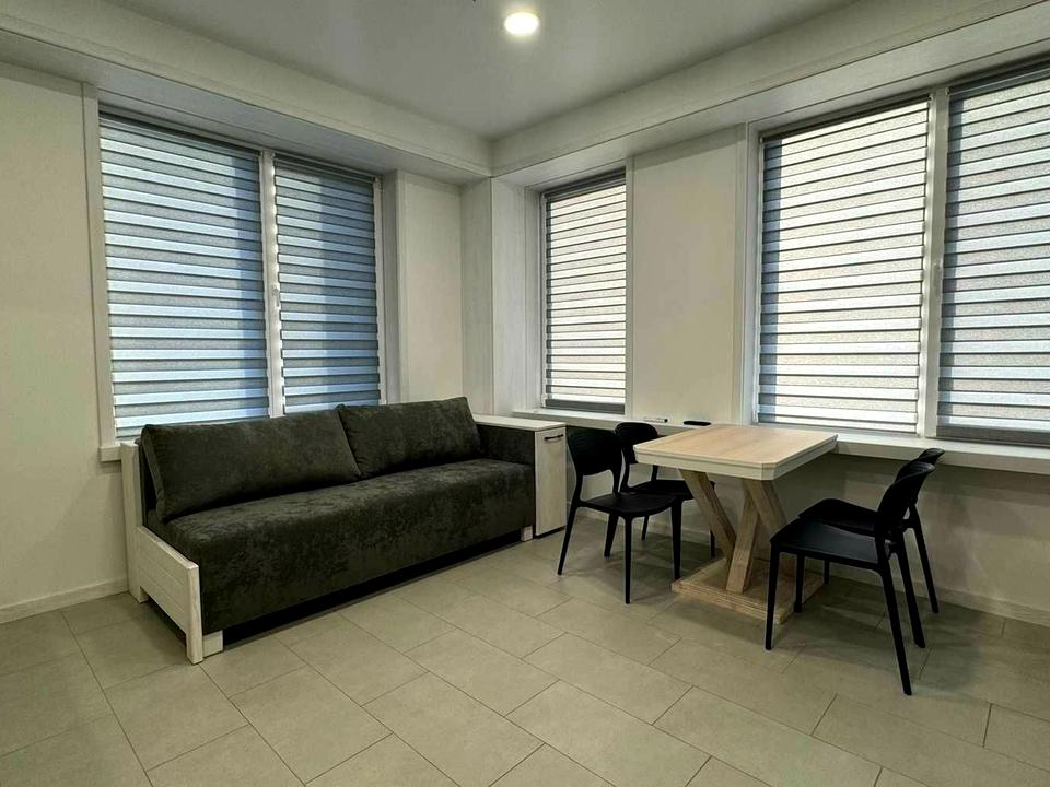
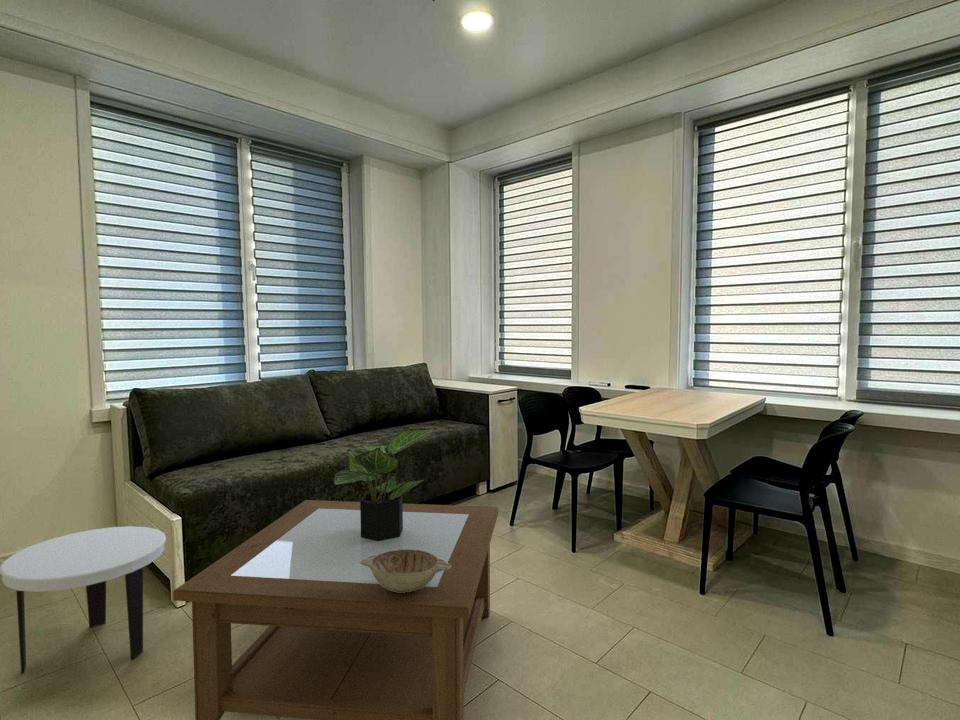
+ decorative bowl (405, 572)
+ potted plant (387, 482)
+ side table (90, 599)
+ coffee table (367, 602)
